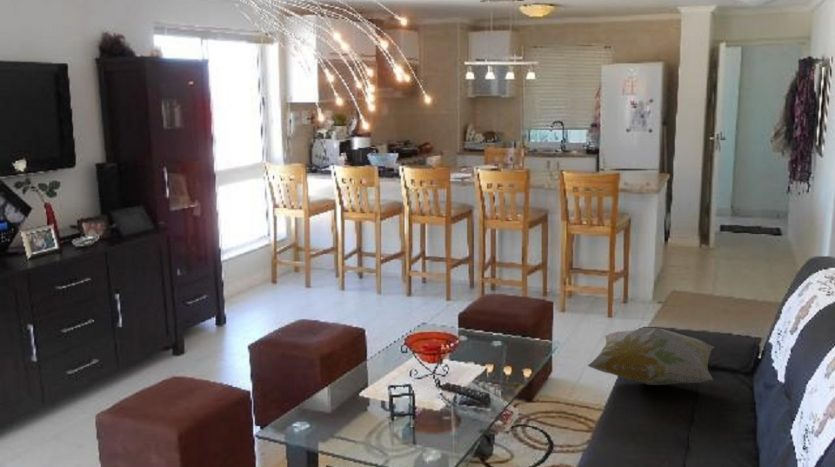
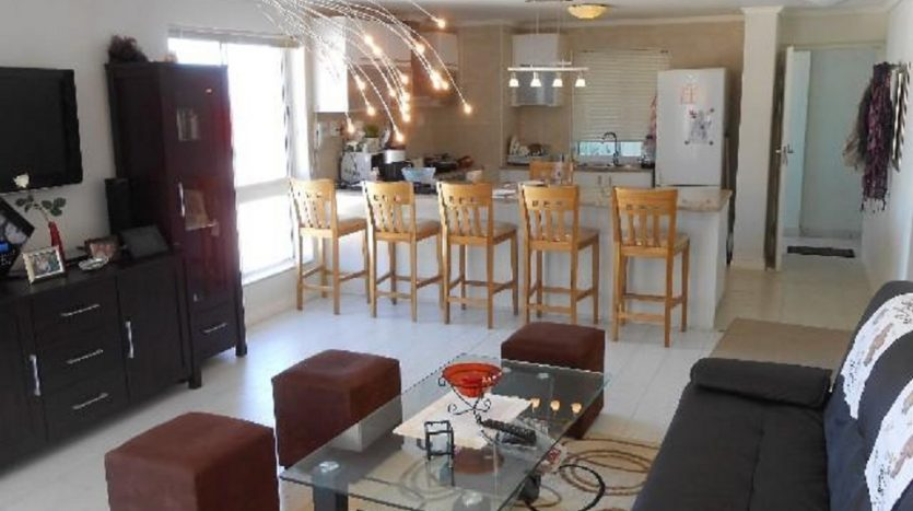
- decorative pillow (653, 355)
